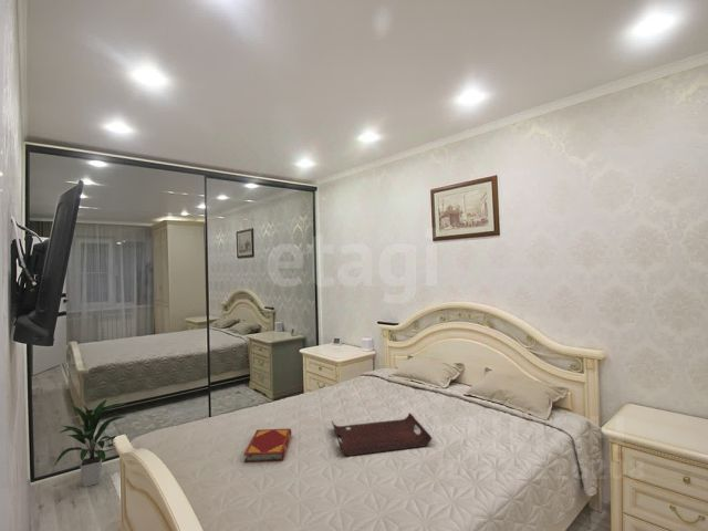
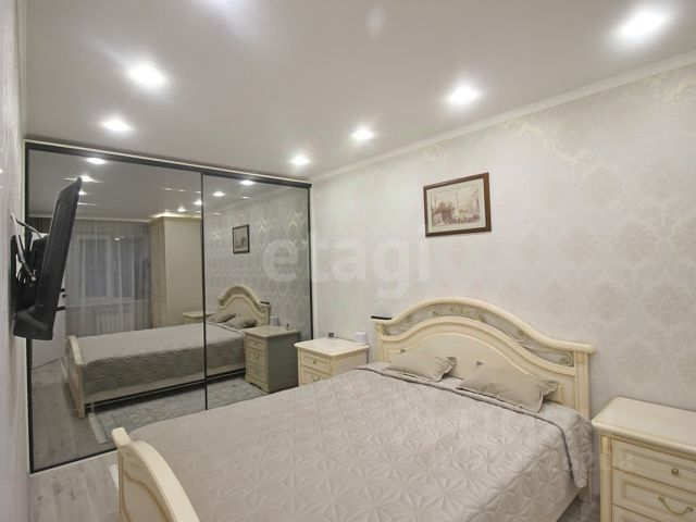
- indoor plant (94, 439)
- hardback book (269, 444)
- serving tray (378, 431)
